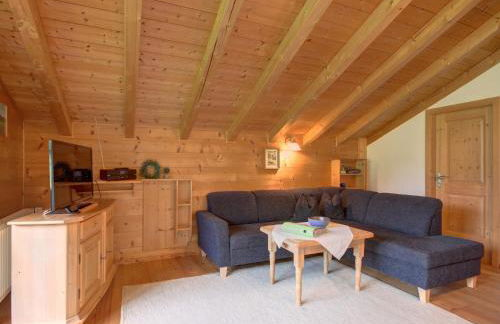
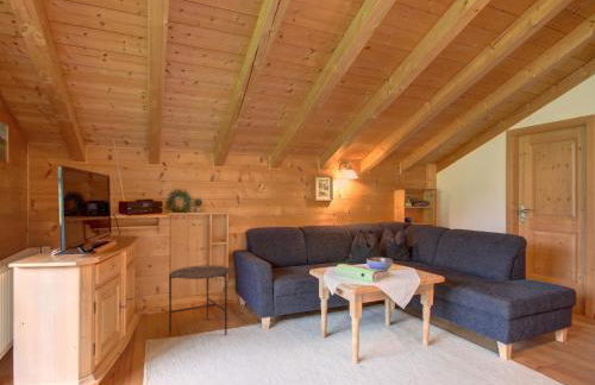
+ side table (200, 305)
